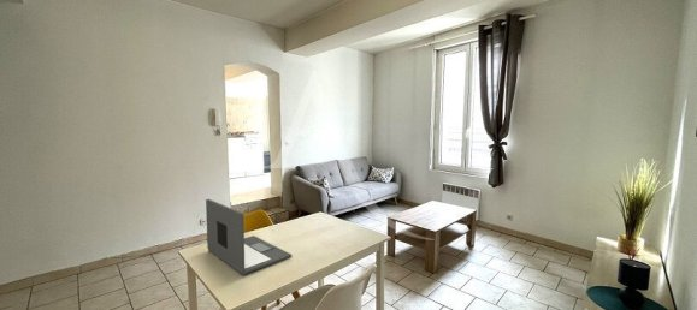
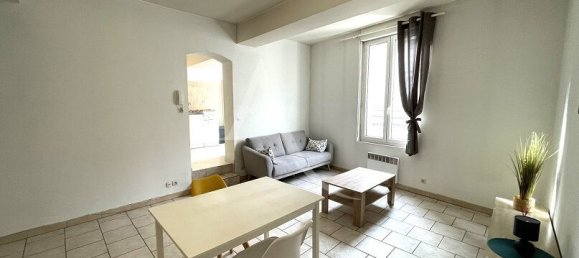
- laptop (243, 227)
